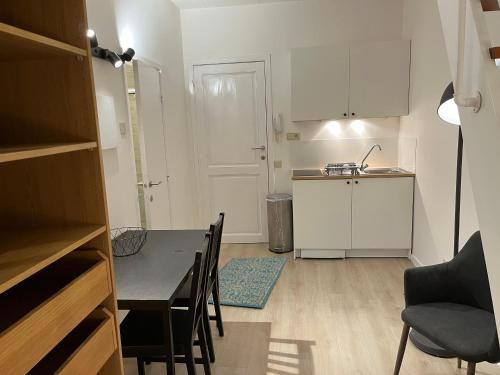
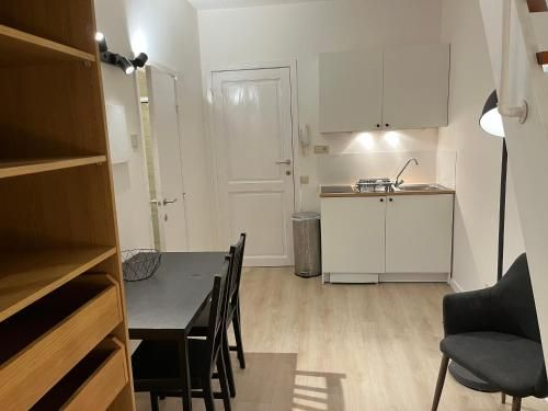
- rug (246, 276)
